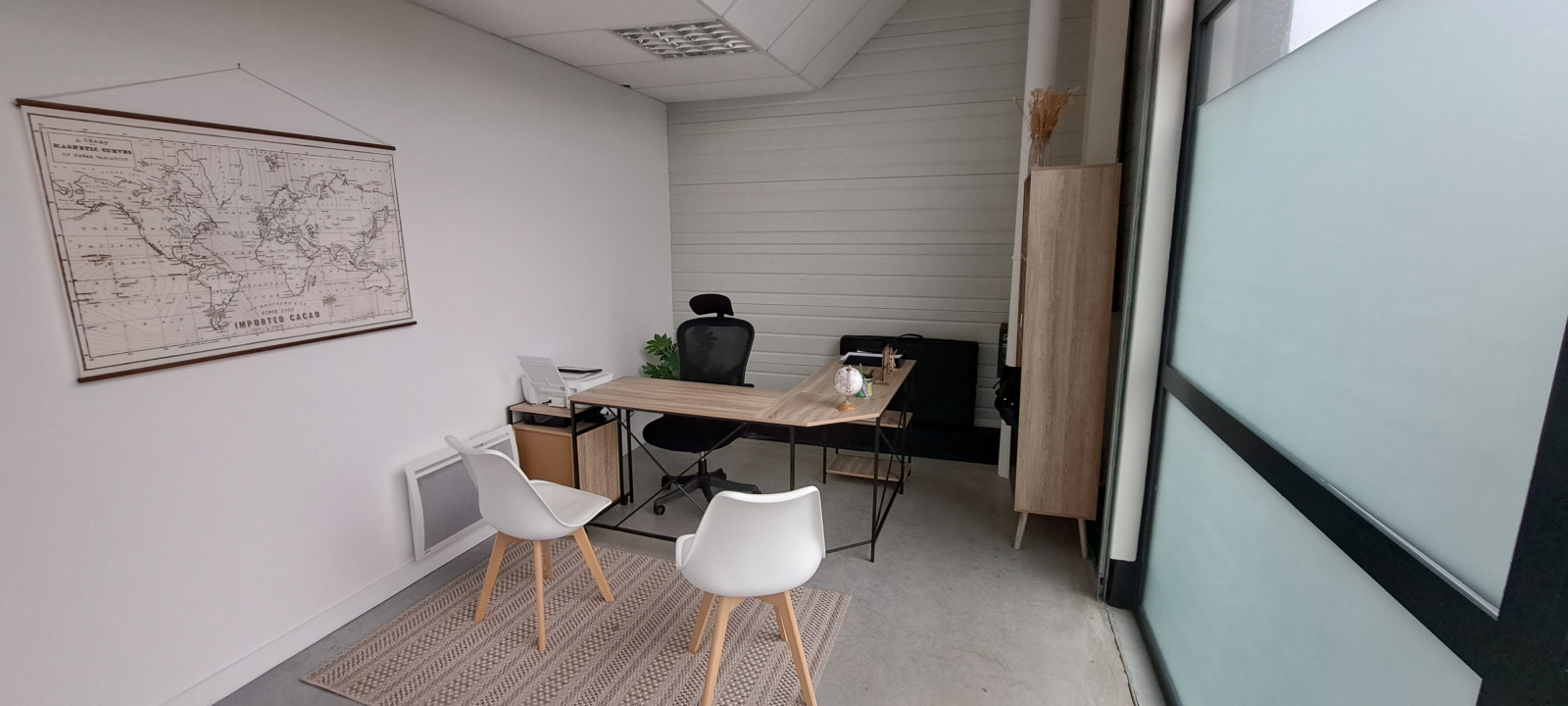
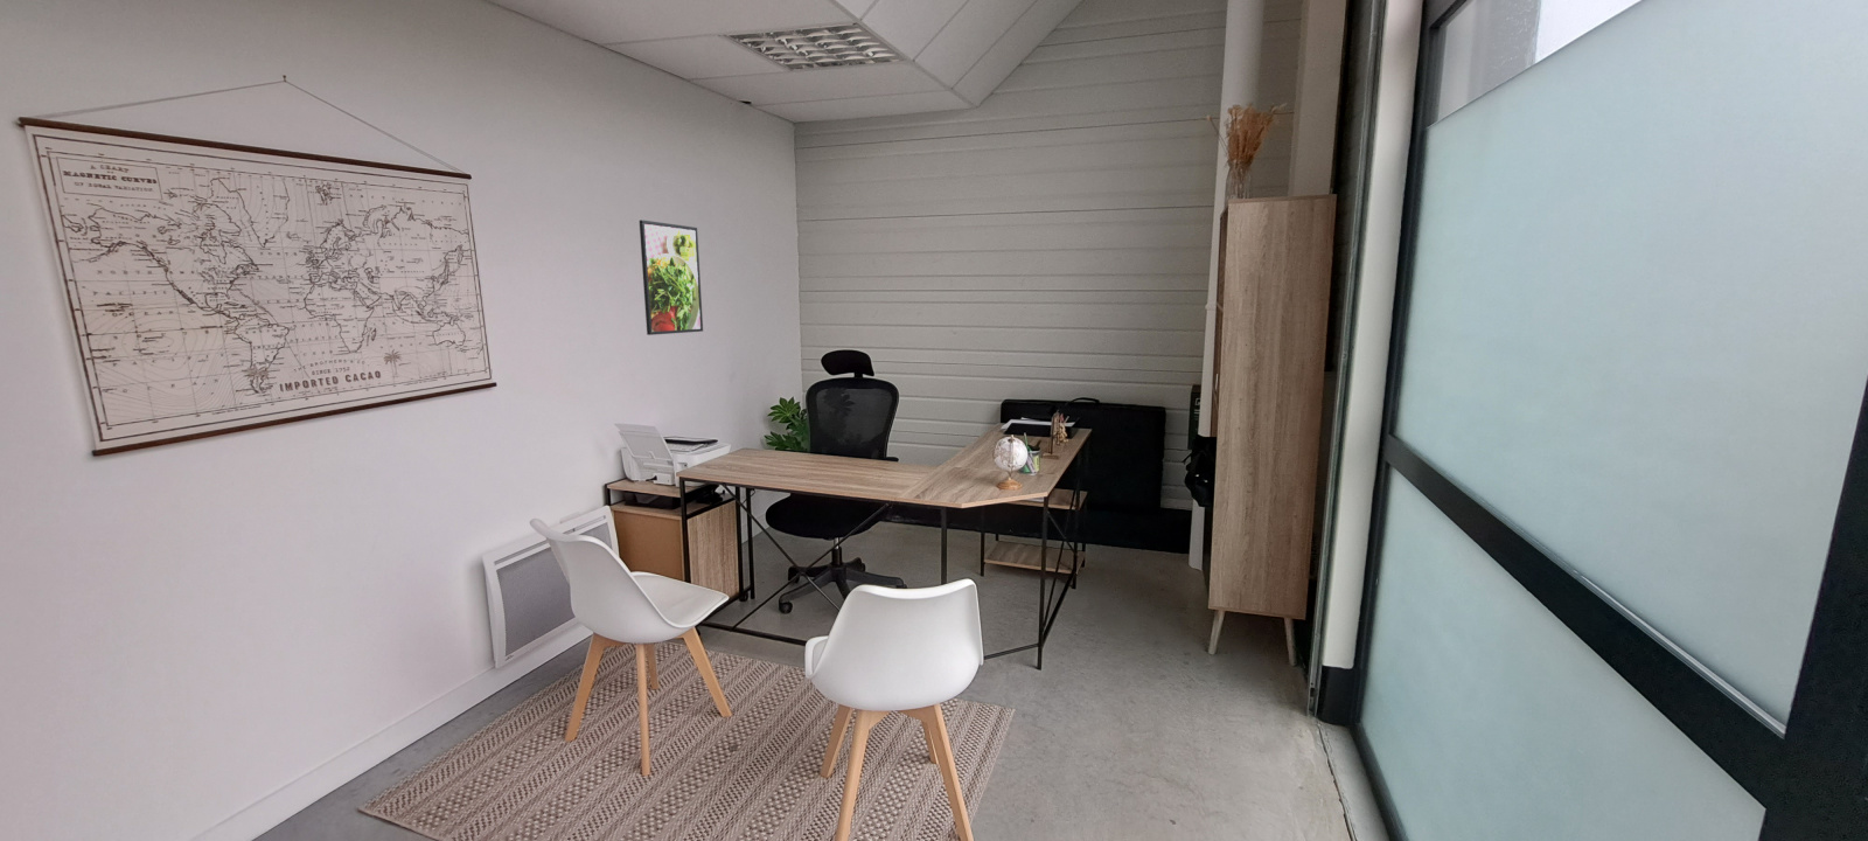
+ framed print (672, 278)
